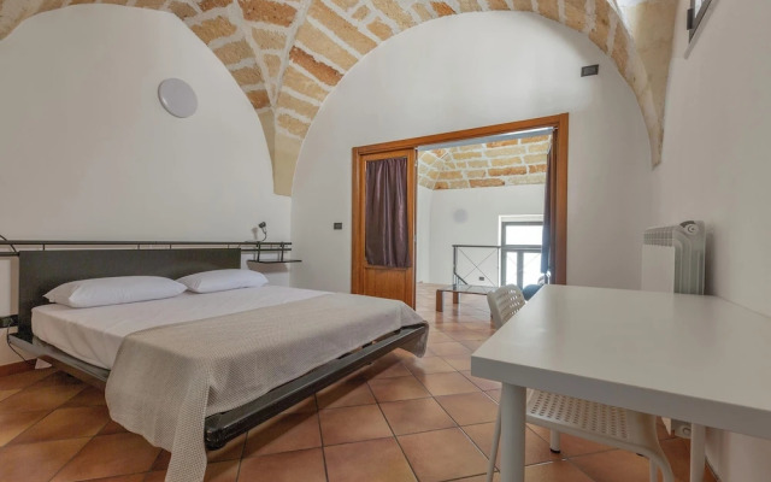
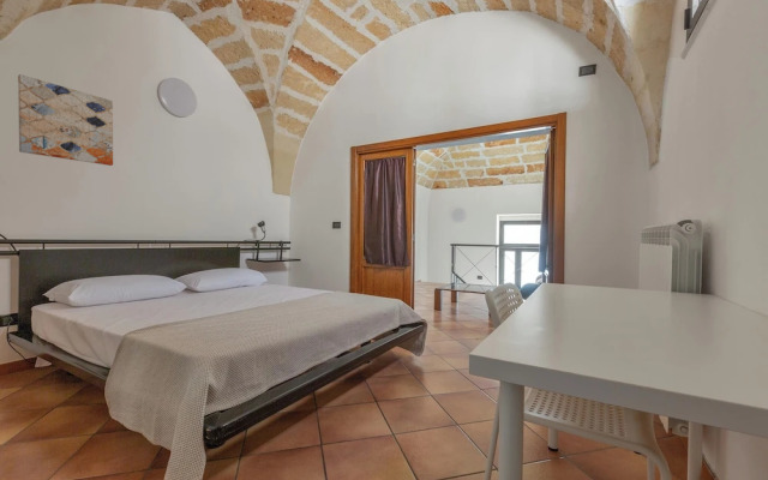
+ wall art (70, 124)
